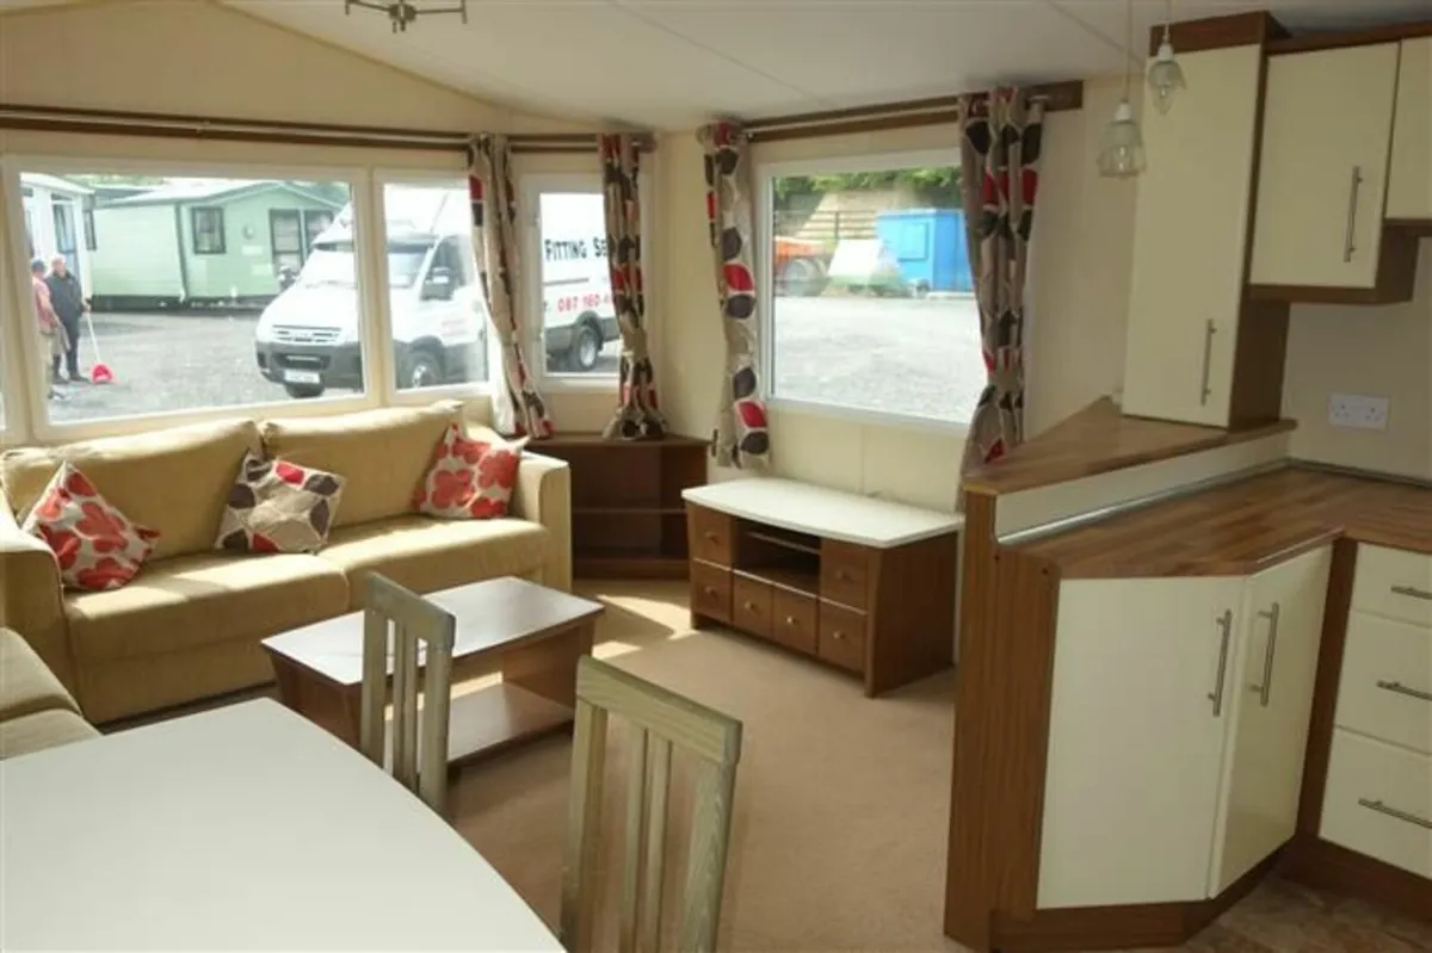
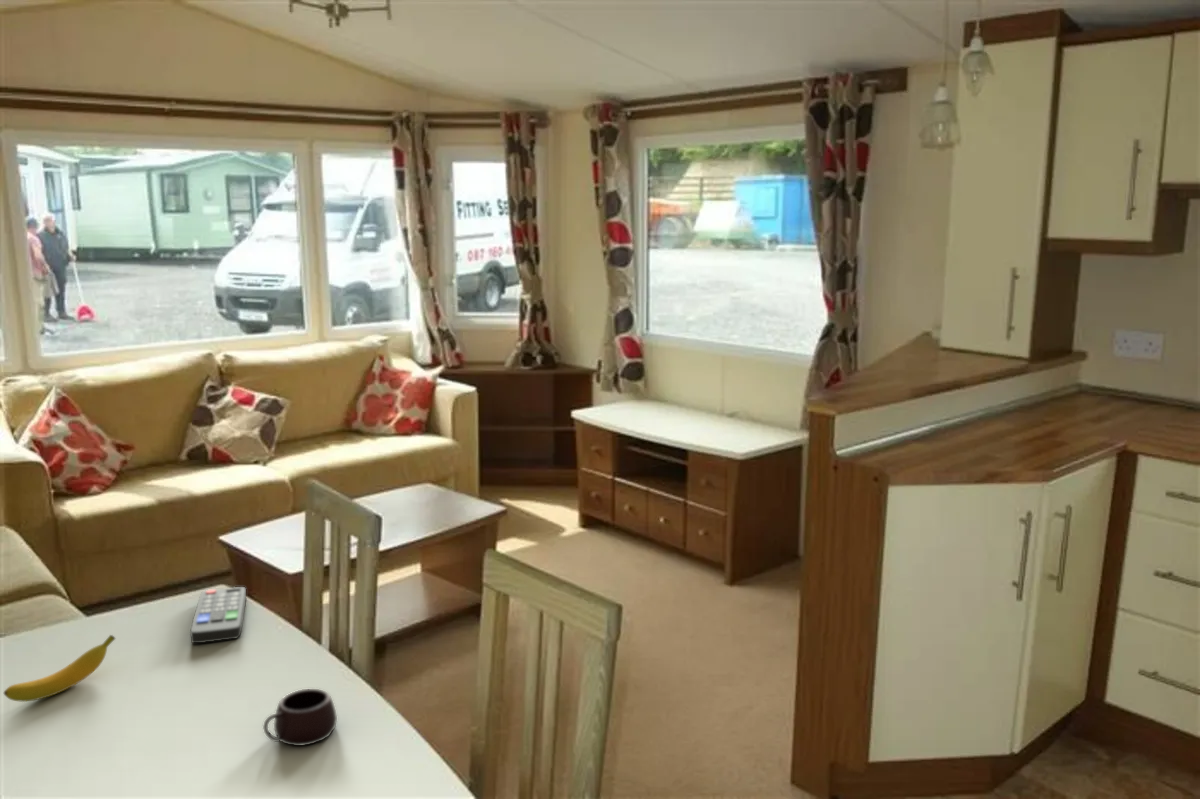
+ remote control (219, 612)
+ mug (298, 719)
+ banana (62, 671)
